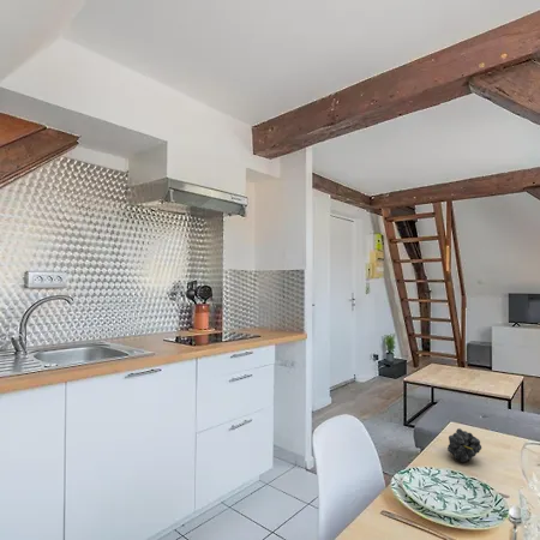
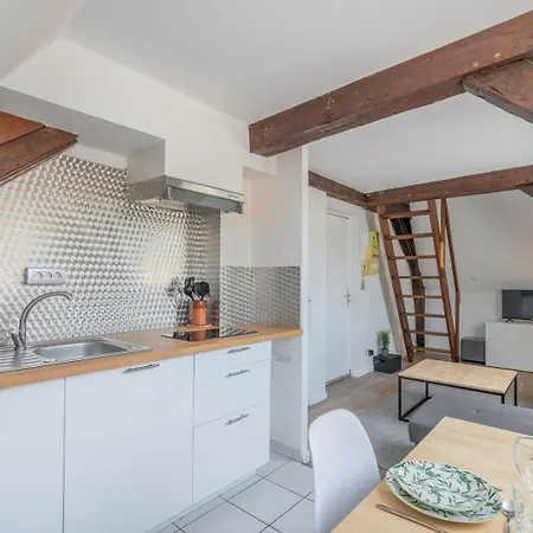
- fruit (464, 443)
